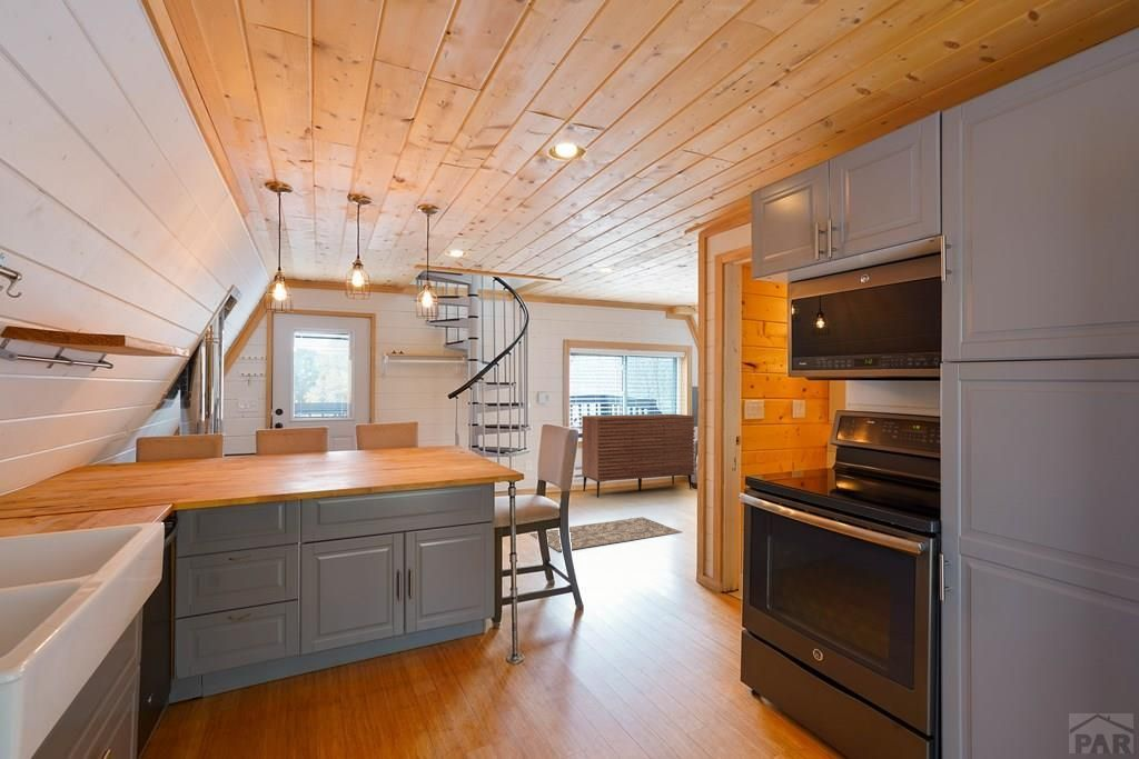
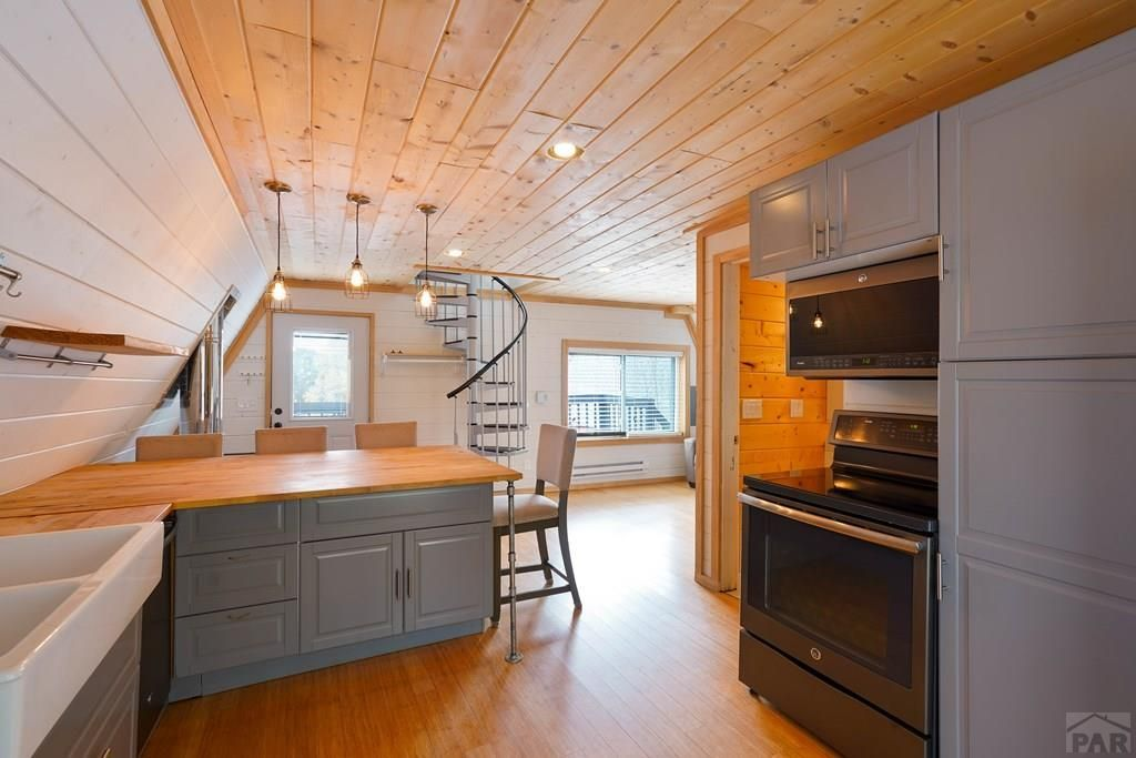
- rug (605, 532)
- sideboard (638, 452)
